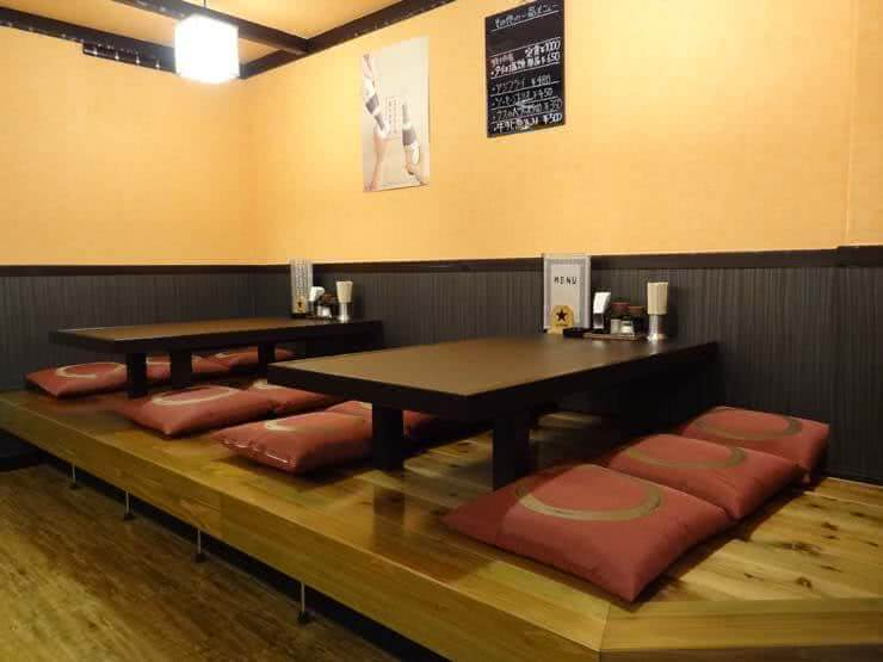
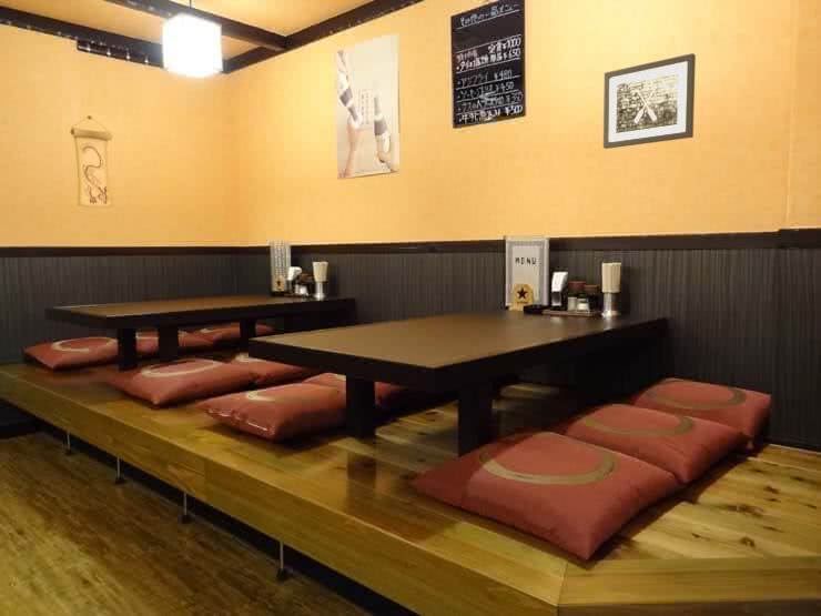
+ wall art (647, 103)
+ wall scroll (93, 161)
